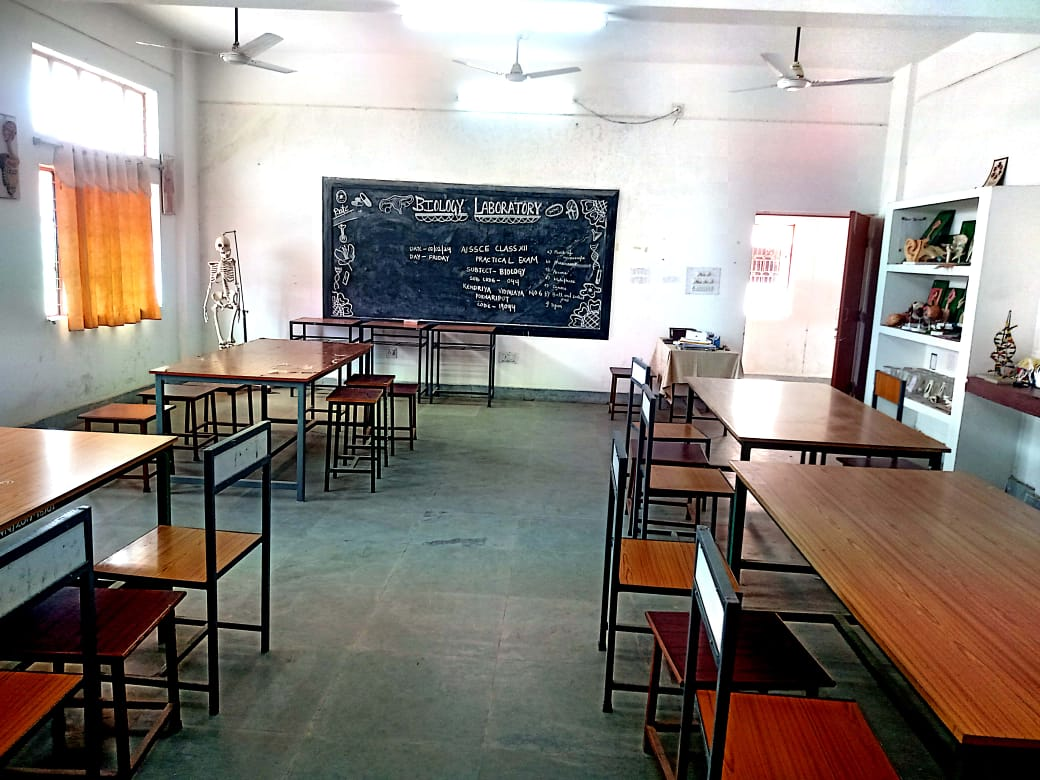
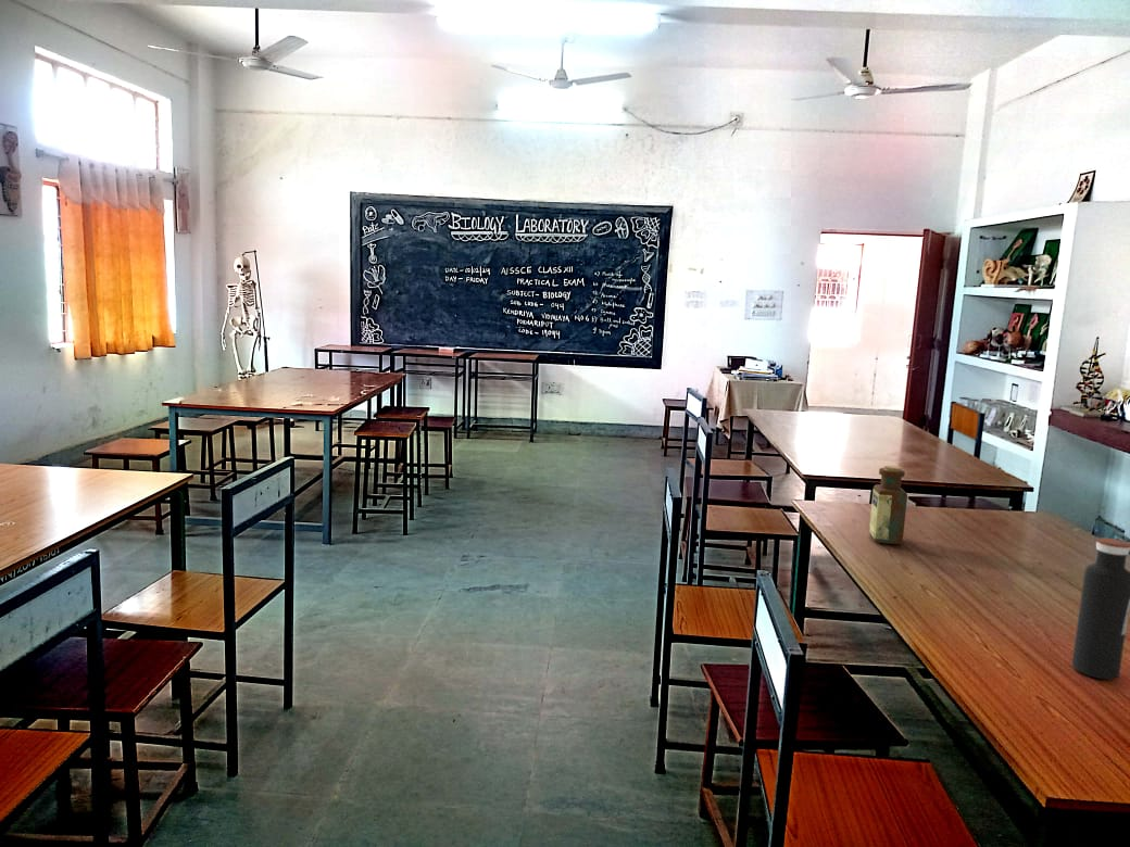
+ bottle (889, 503)
+ water bottle (1104, 607)
